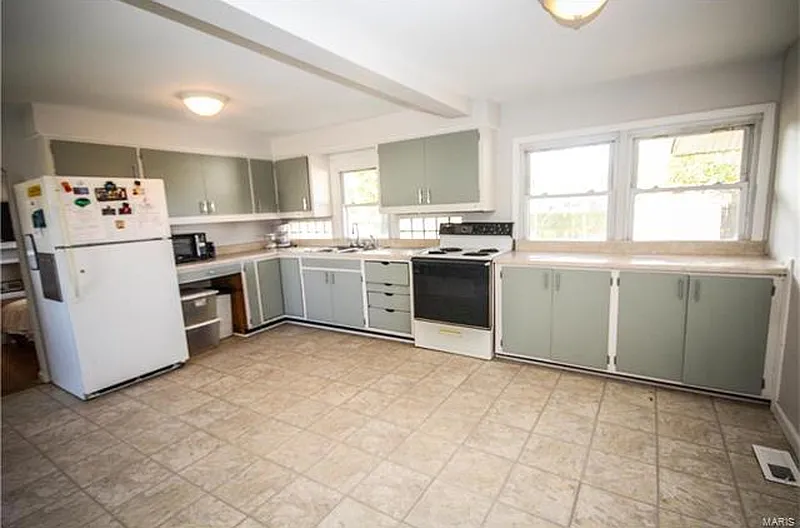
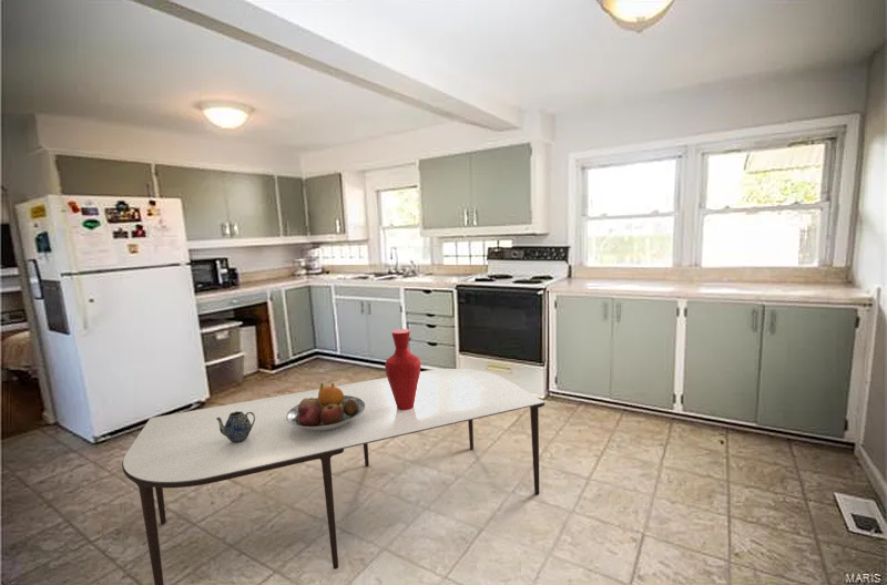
+ teapot (236, 425)
+ vase (402, 369)
+ dining table (343, 451)
+ fruit bowl (326, 406)
